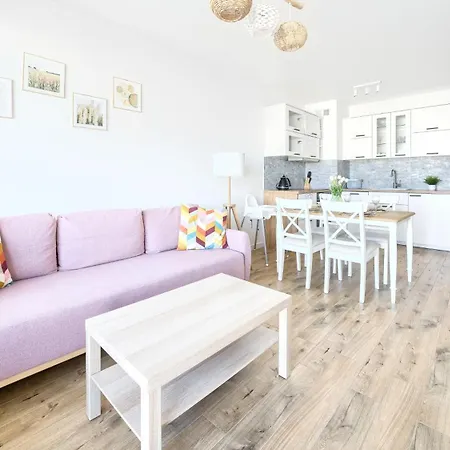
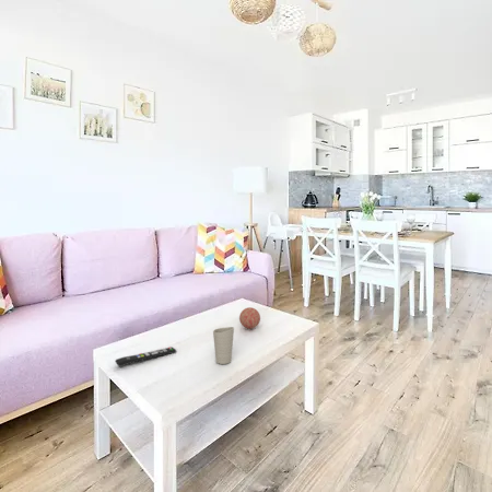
+ decorative ball (249, 317)
+ remote control (147, 355)
+ cup (223, 343)
